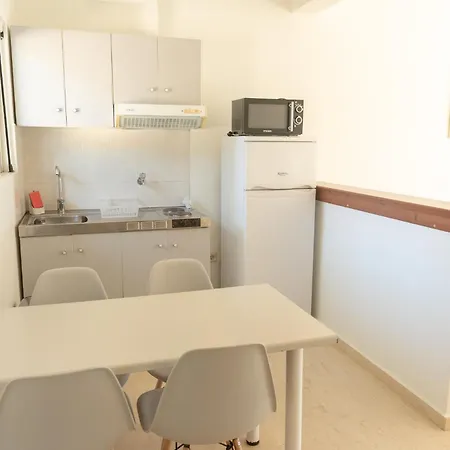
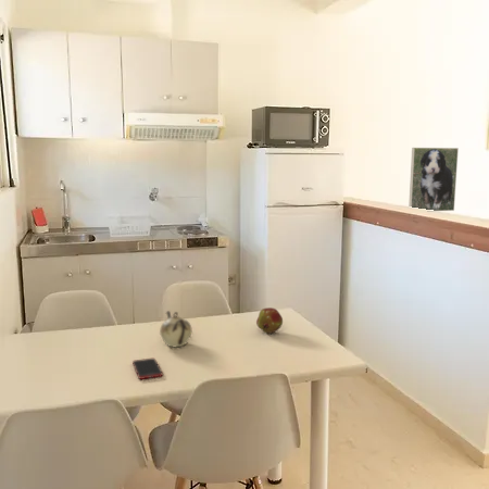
+ teapot (175, 327)
+ cell phone (147, 367)
+ fruit (268, 321)
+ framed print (432, 179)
